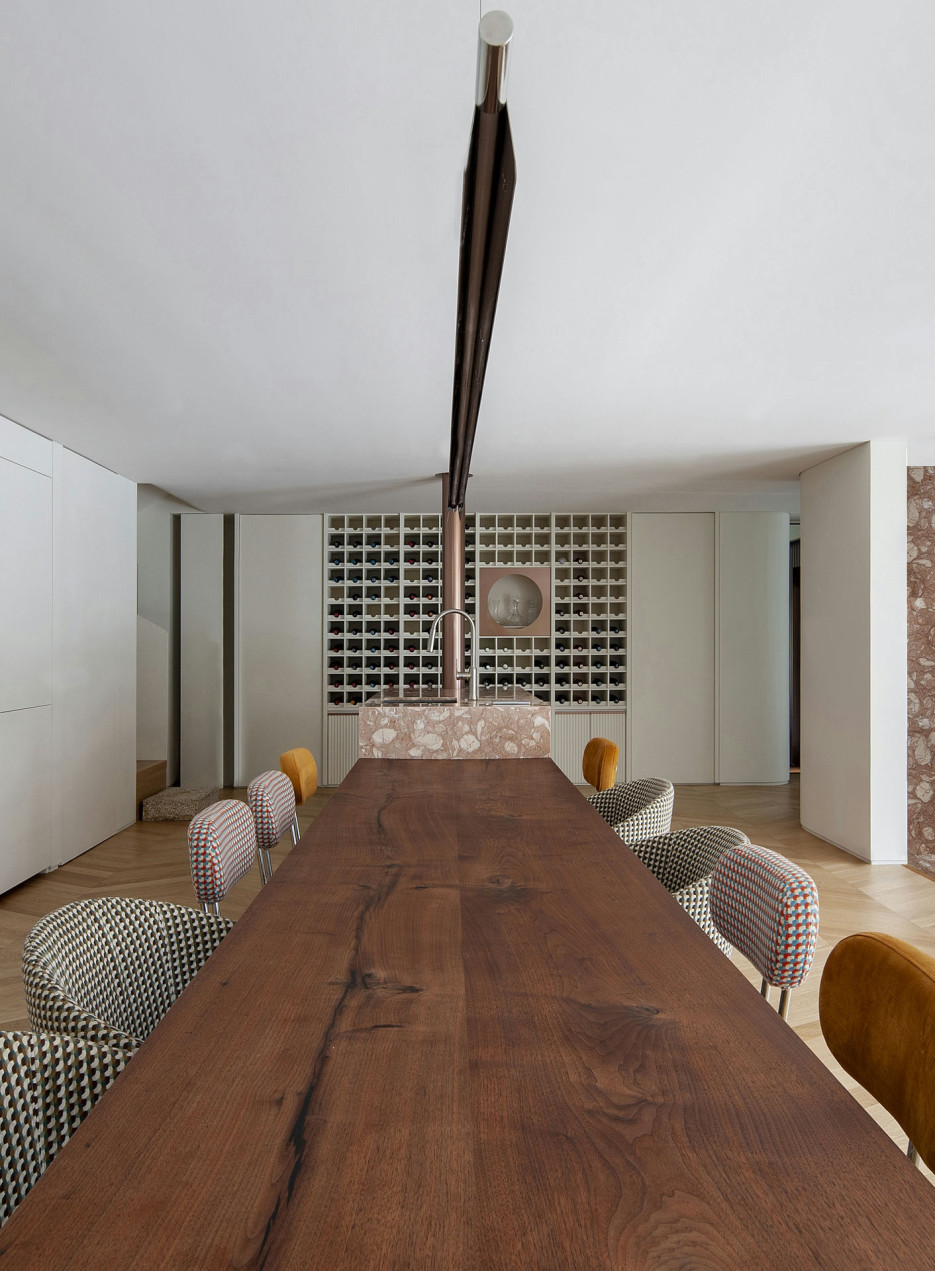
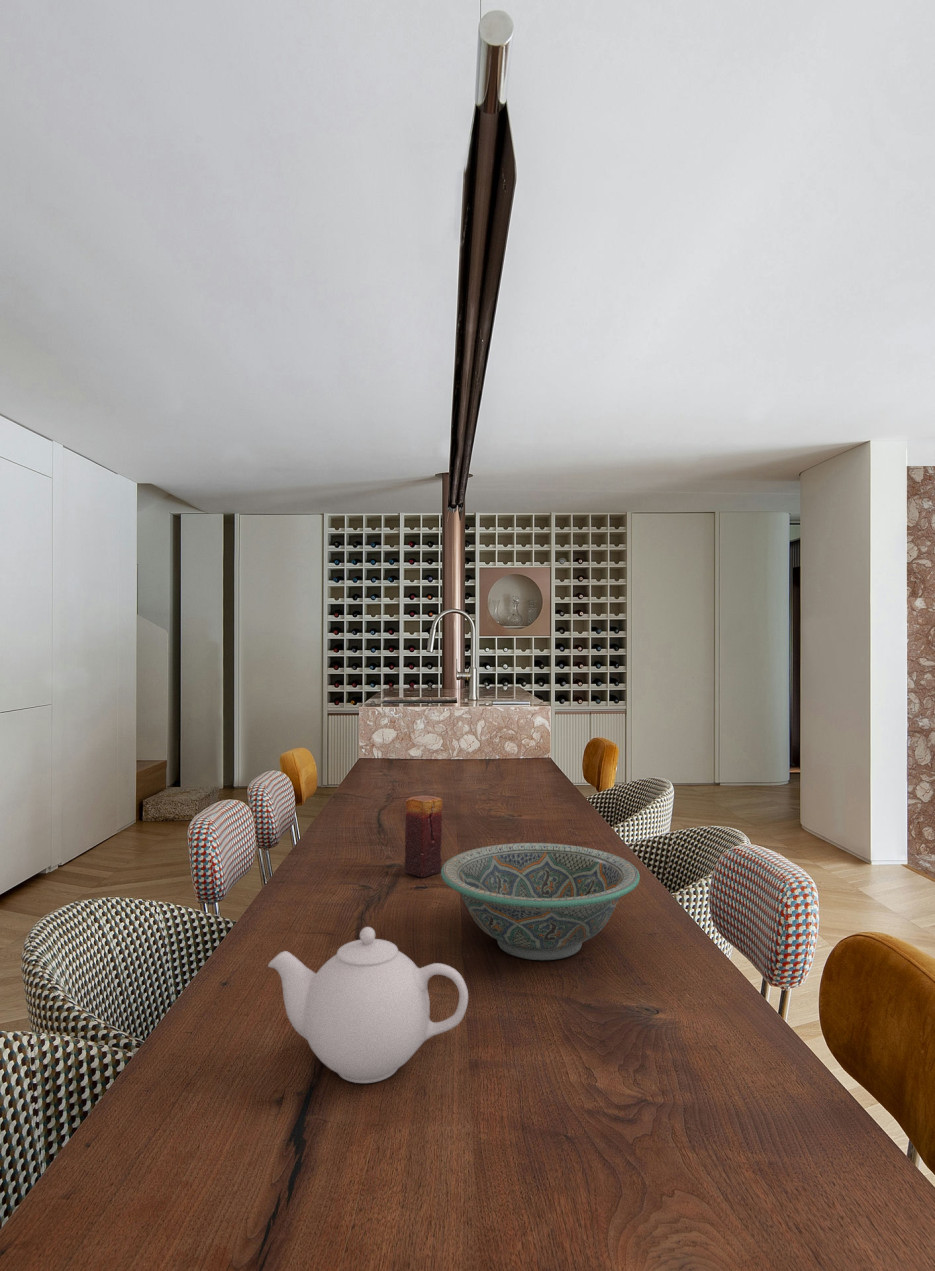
+ teapot (367, 996)
+ candle (423, 834)
+ decorative bowl (539, 905)
